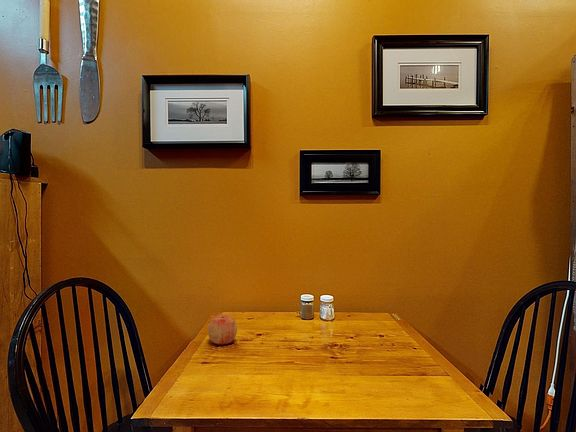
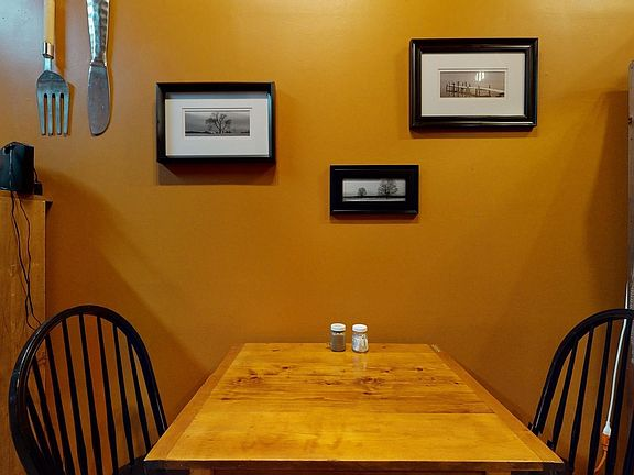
- apple (222, 328)
